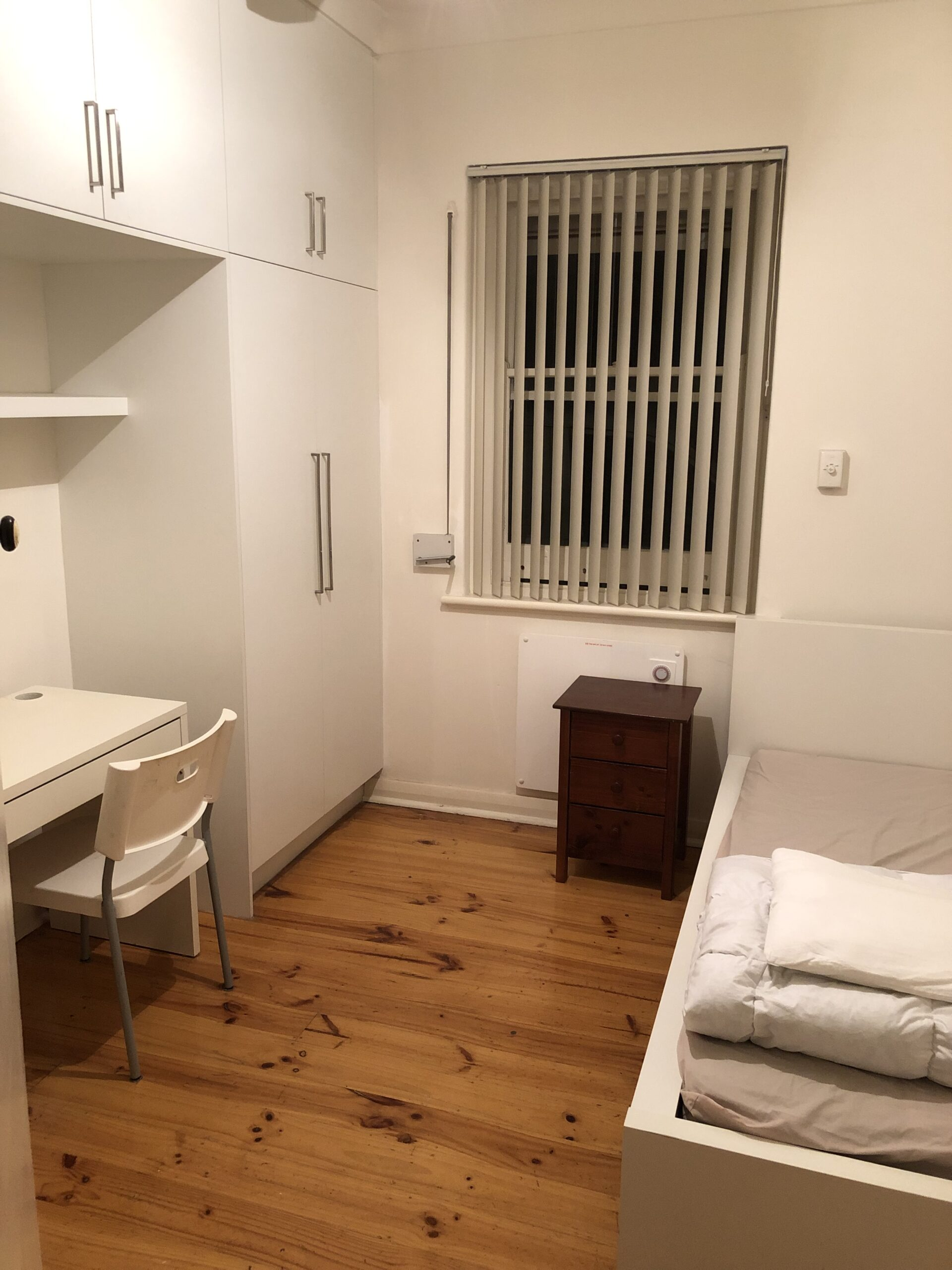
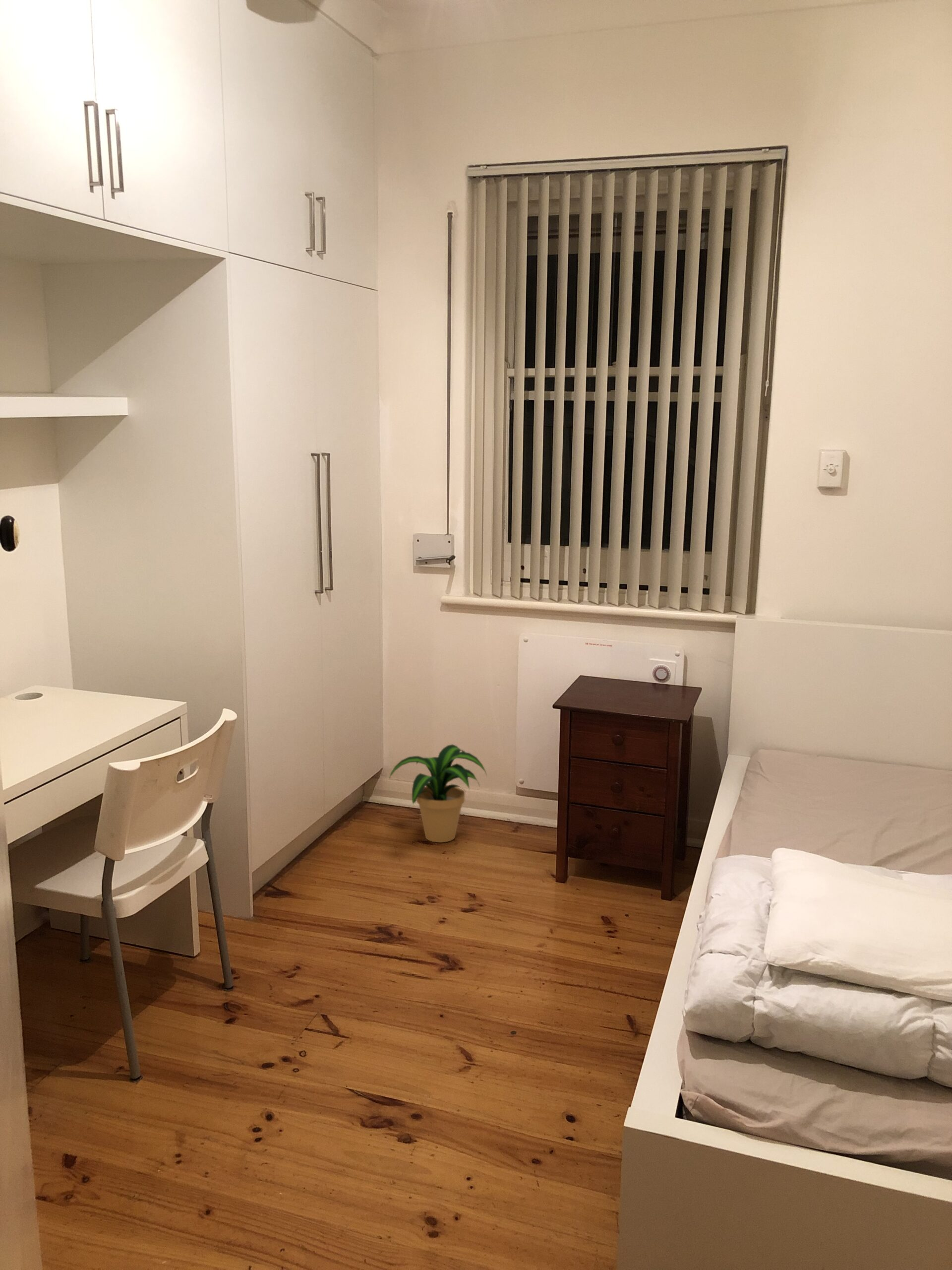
+ potted plant (441, 795)
